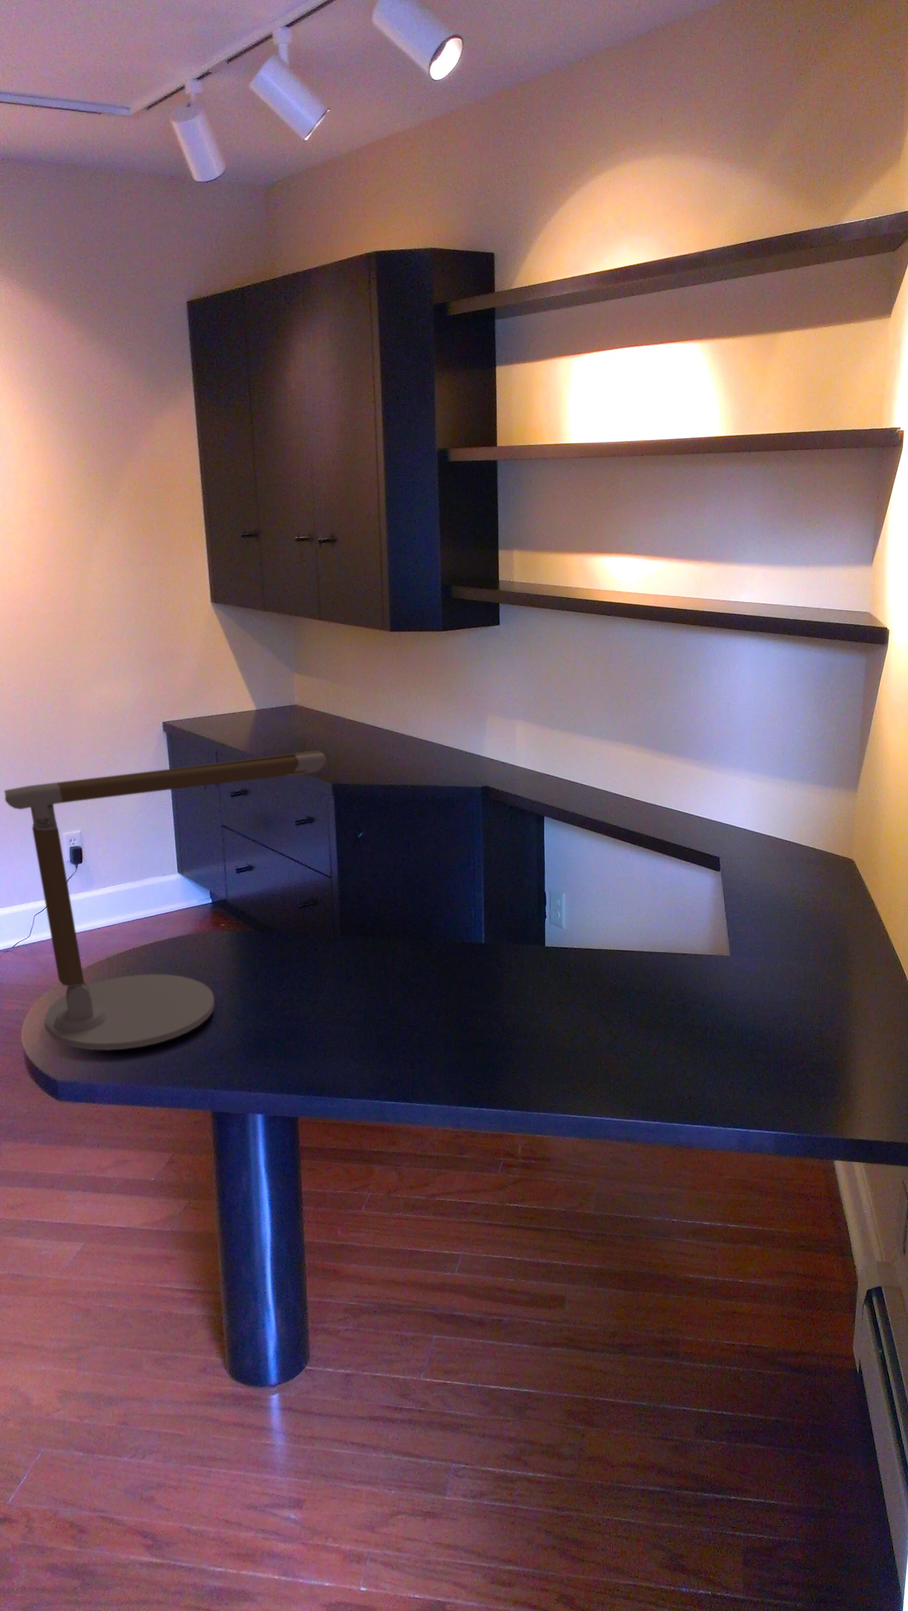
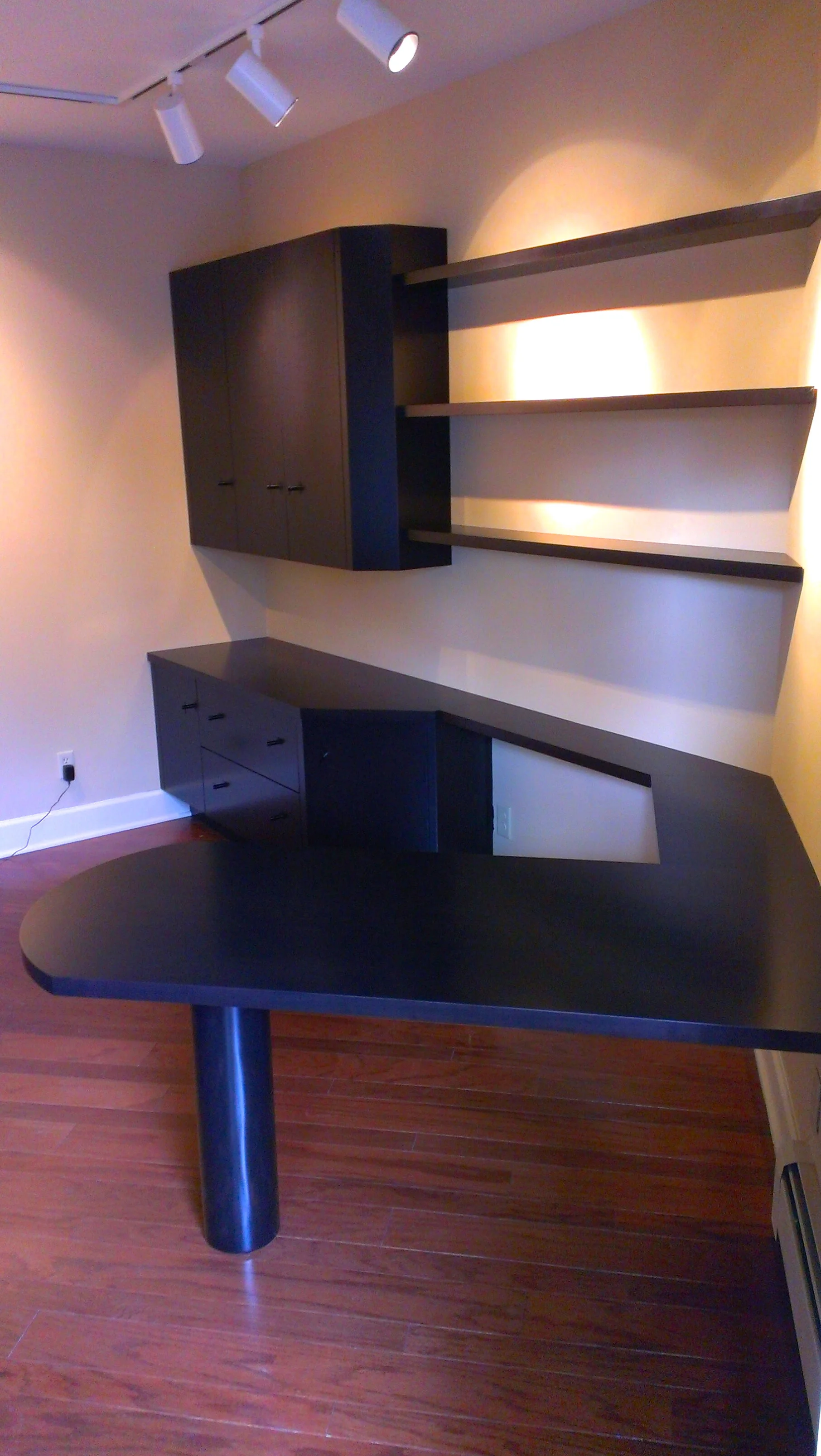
- desk lamp (169, 975)
